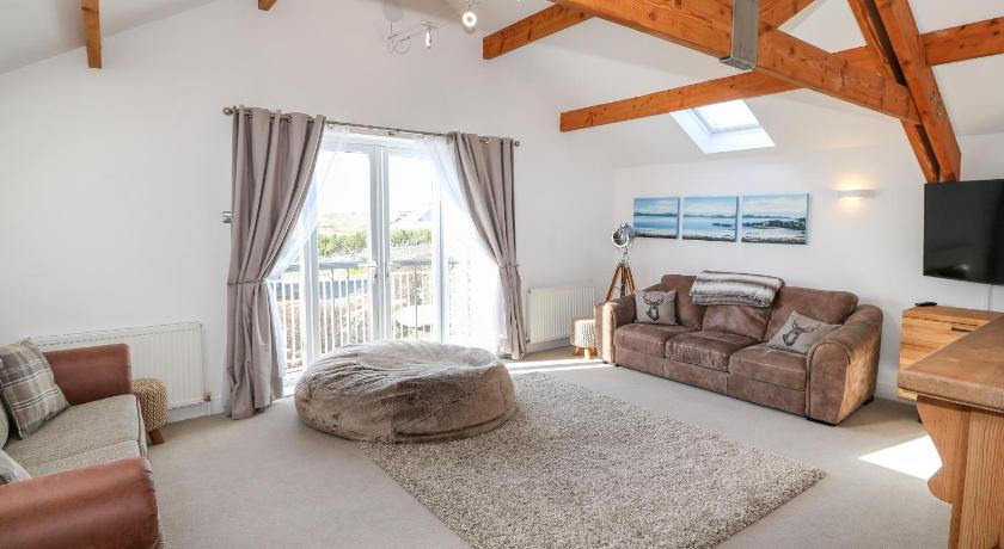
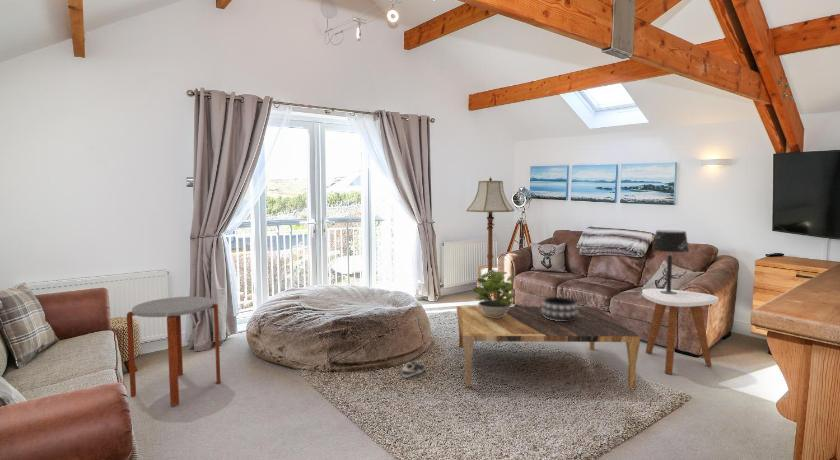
+ sneaker (414, 367)
+ floor lamp (490, 242)
+ table lamp (669, 261)
+ side table (175, 346)
+ side table (672, 329)
+ decorative bowl (559, 308)
+ coffee table (536, 341)
+ potted plant (493, 291)
